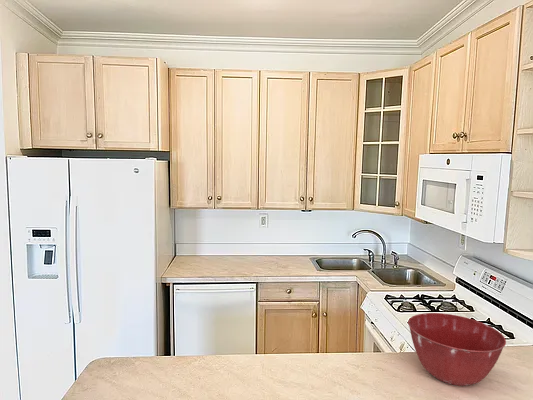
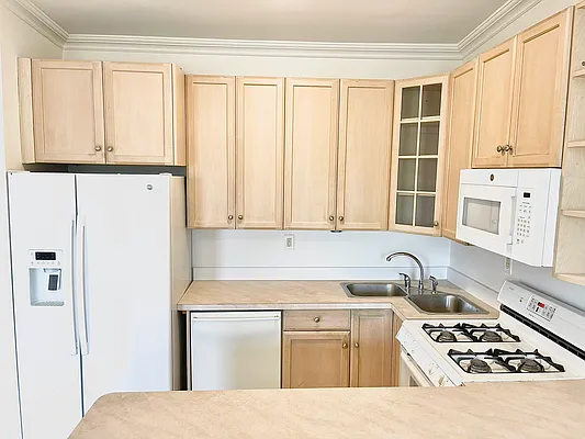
- mixing bowl (453, 351)
